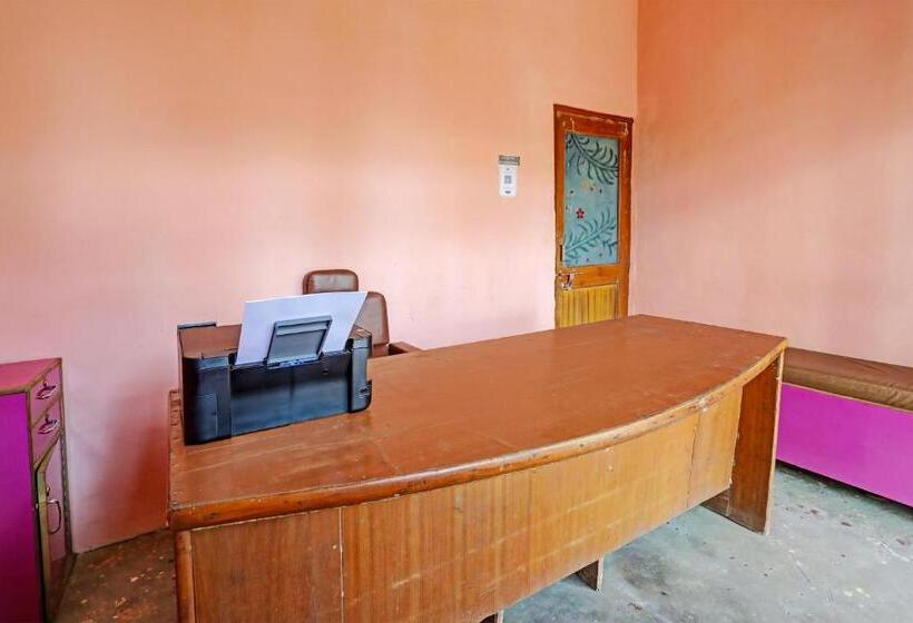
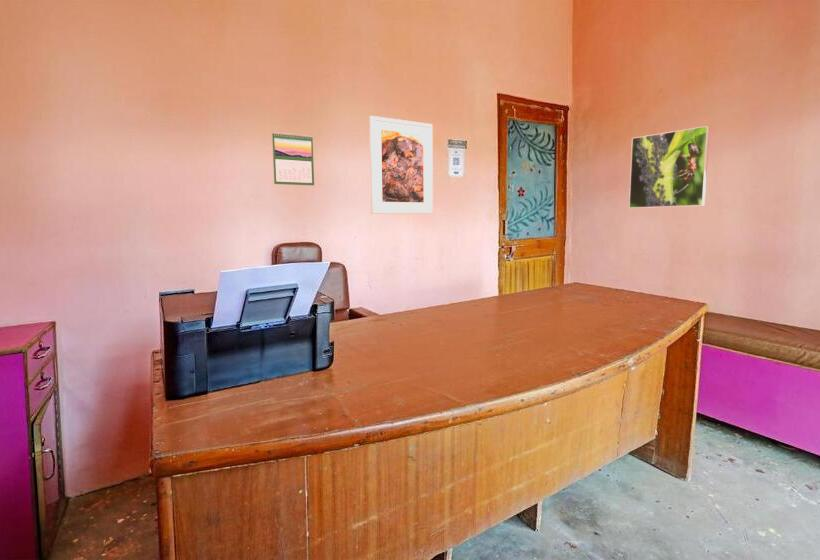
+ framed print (666, 170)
+ calendar (293, 159)
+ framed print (402, 167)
